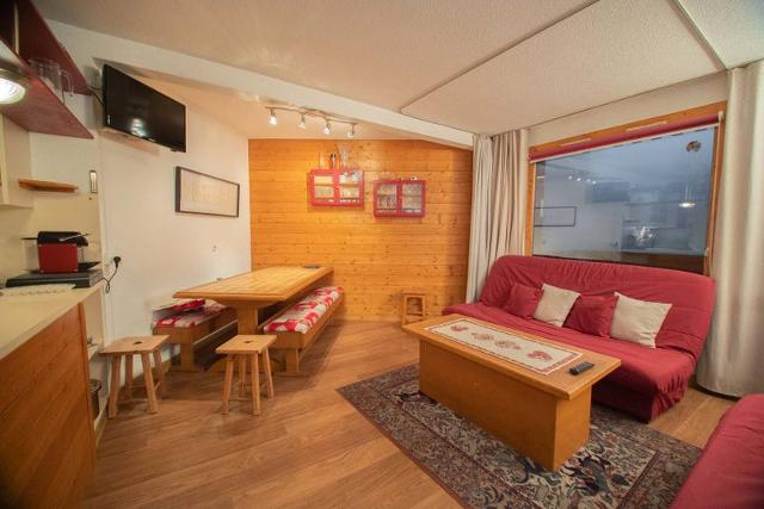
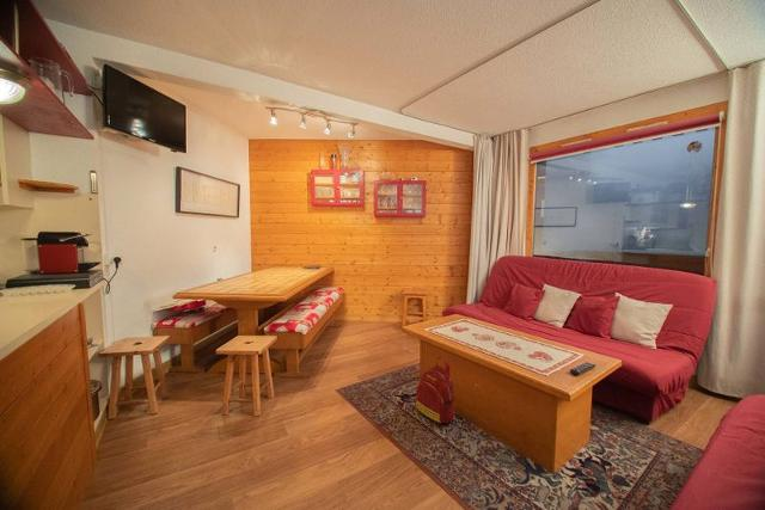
+ backpack (434, 386)
